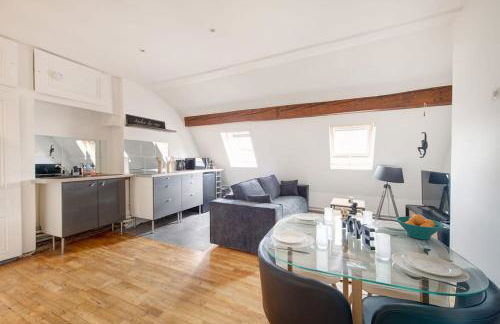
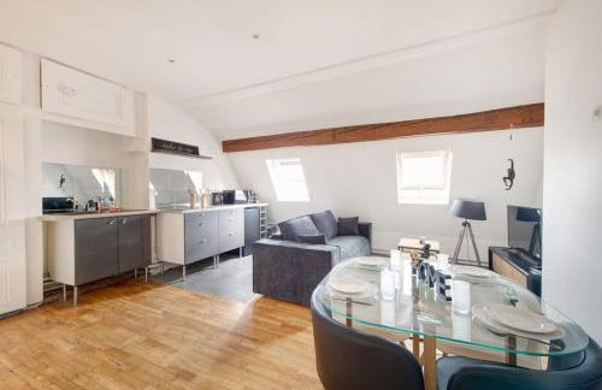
- fruit bowl (418, 225)
